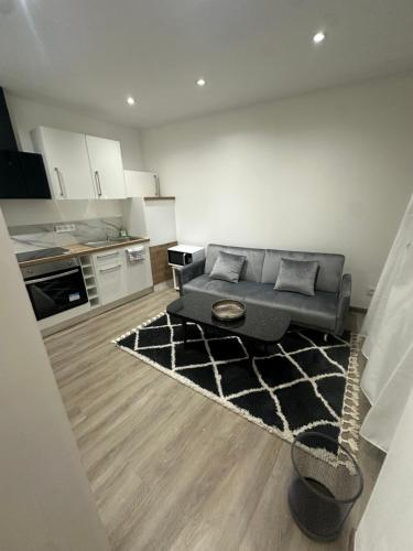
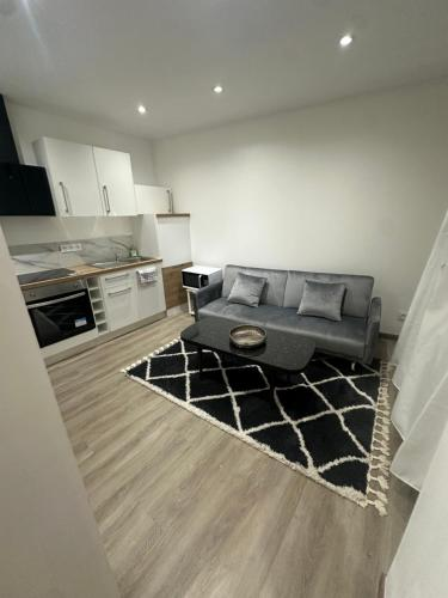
- trash can (319, 485)
